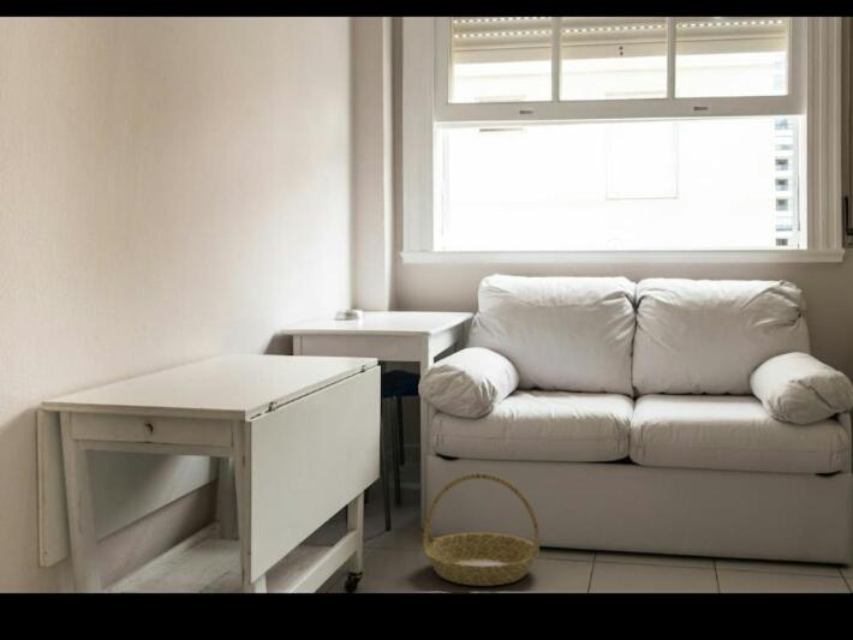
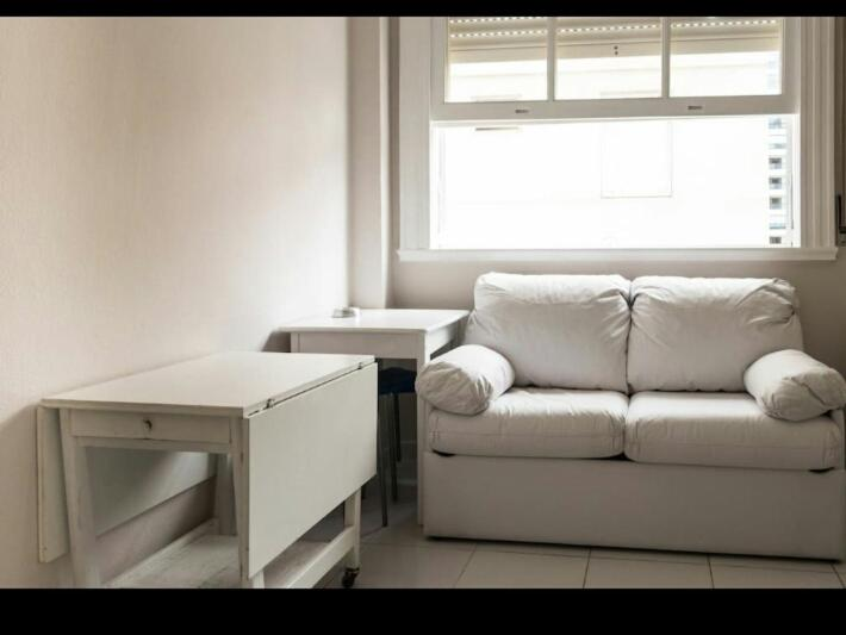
- basket (481, 533)
